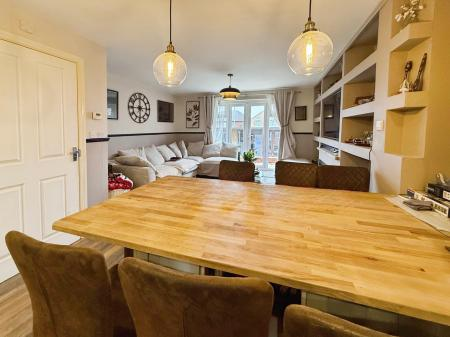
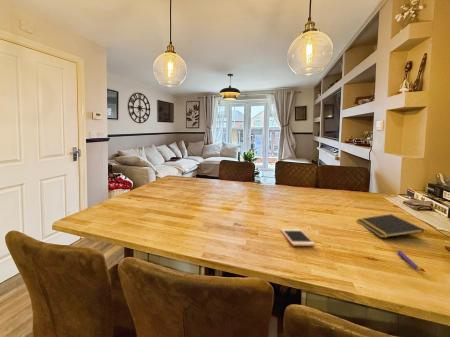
+ cell phone (296, 236)
+ notepad (386, 224)
+ pen (407, 259)
